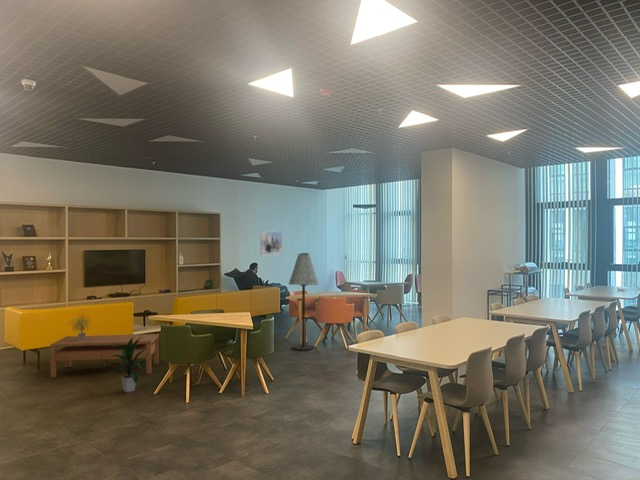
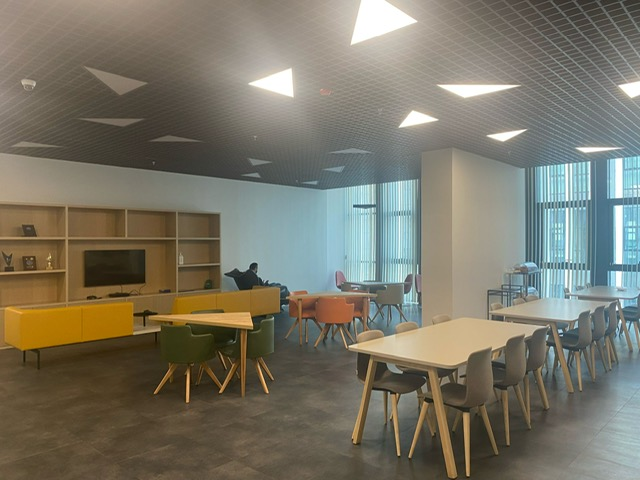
- floor lamp (303, 300)
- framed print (271, 243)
- indoor plant (128, 364)
- coffee table (107, 354)
- potted plant (80, 325)
